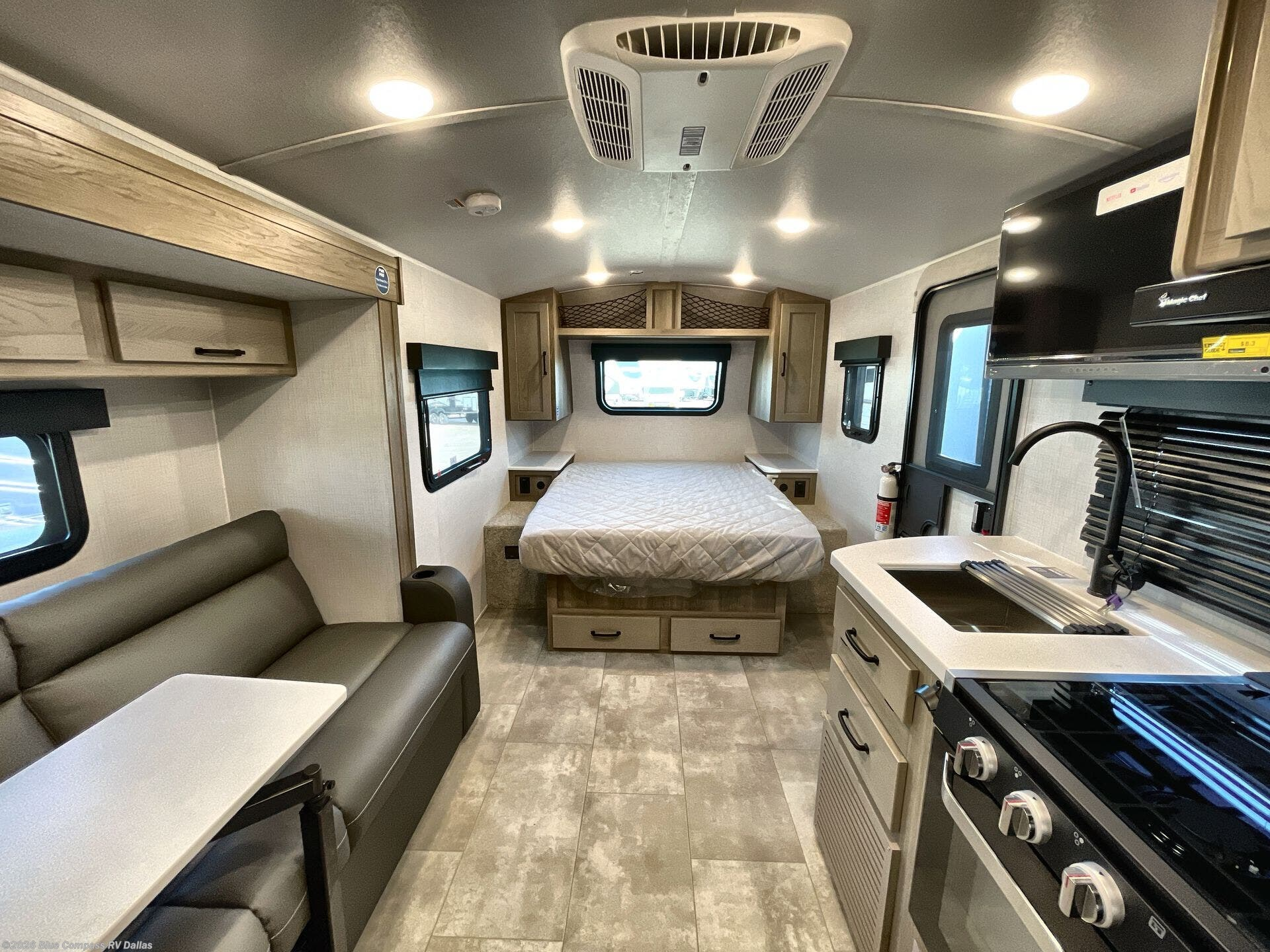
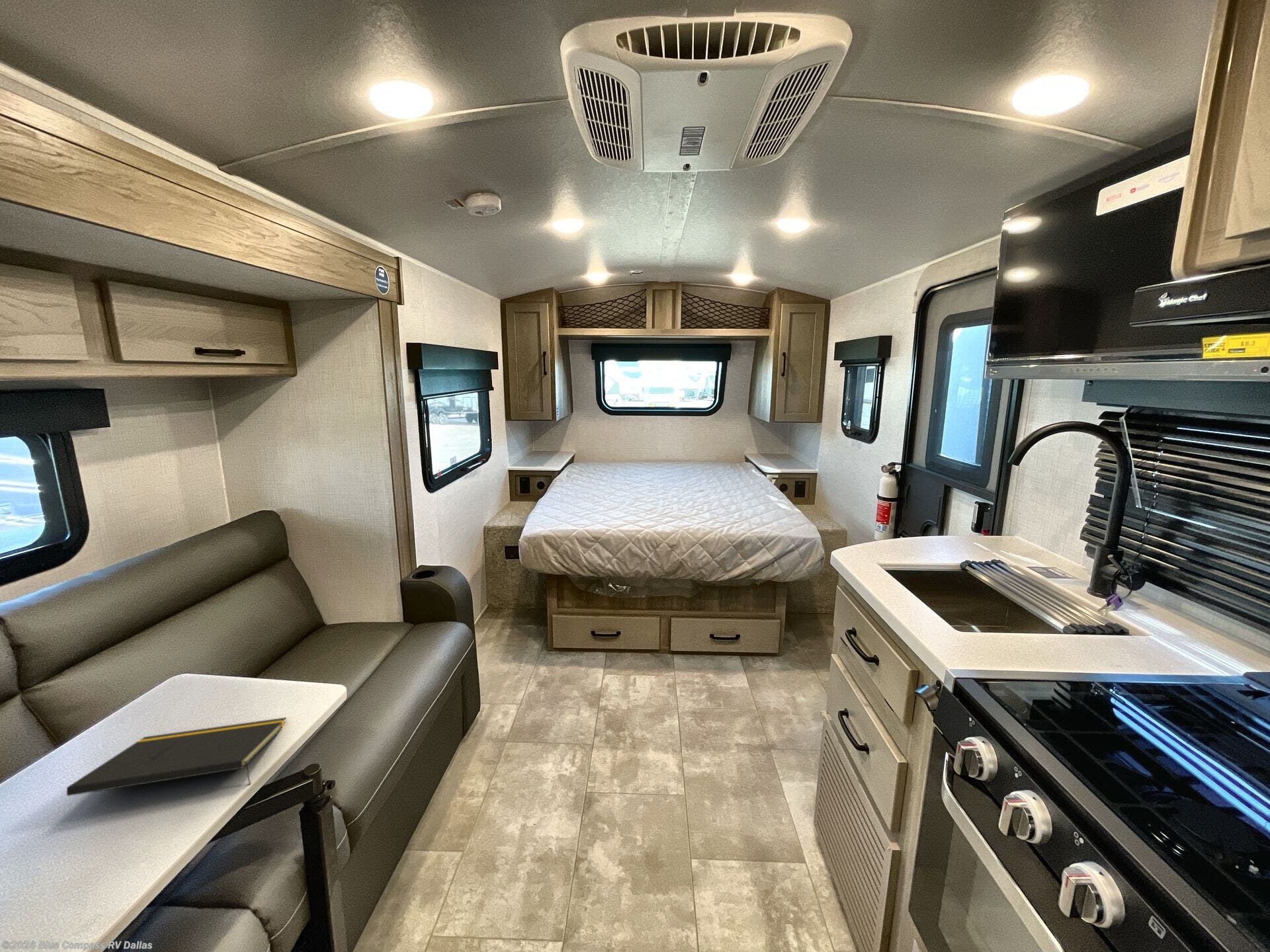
+ notepad (190, 752)
